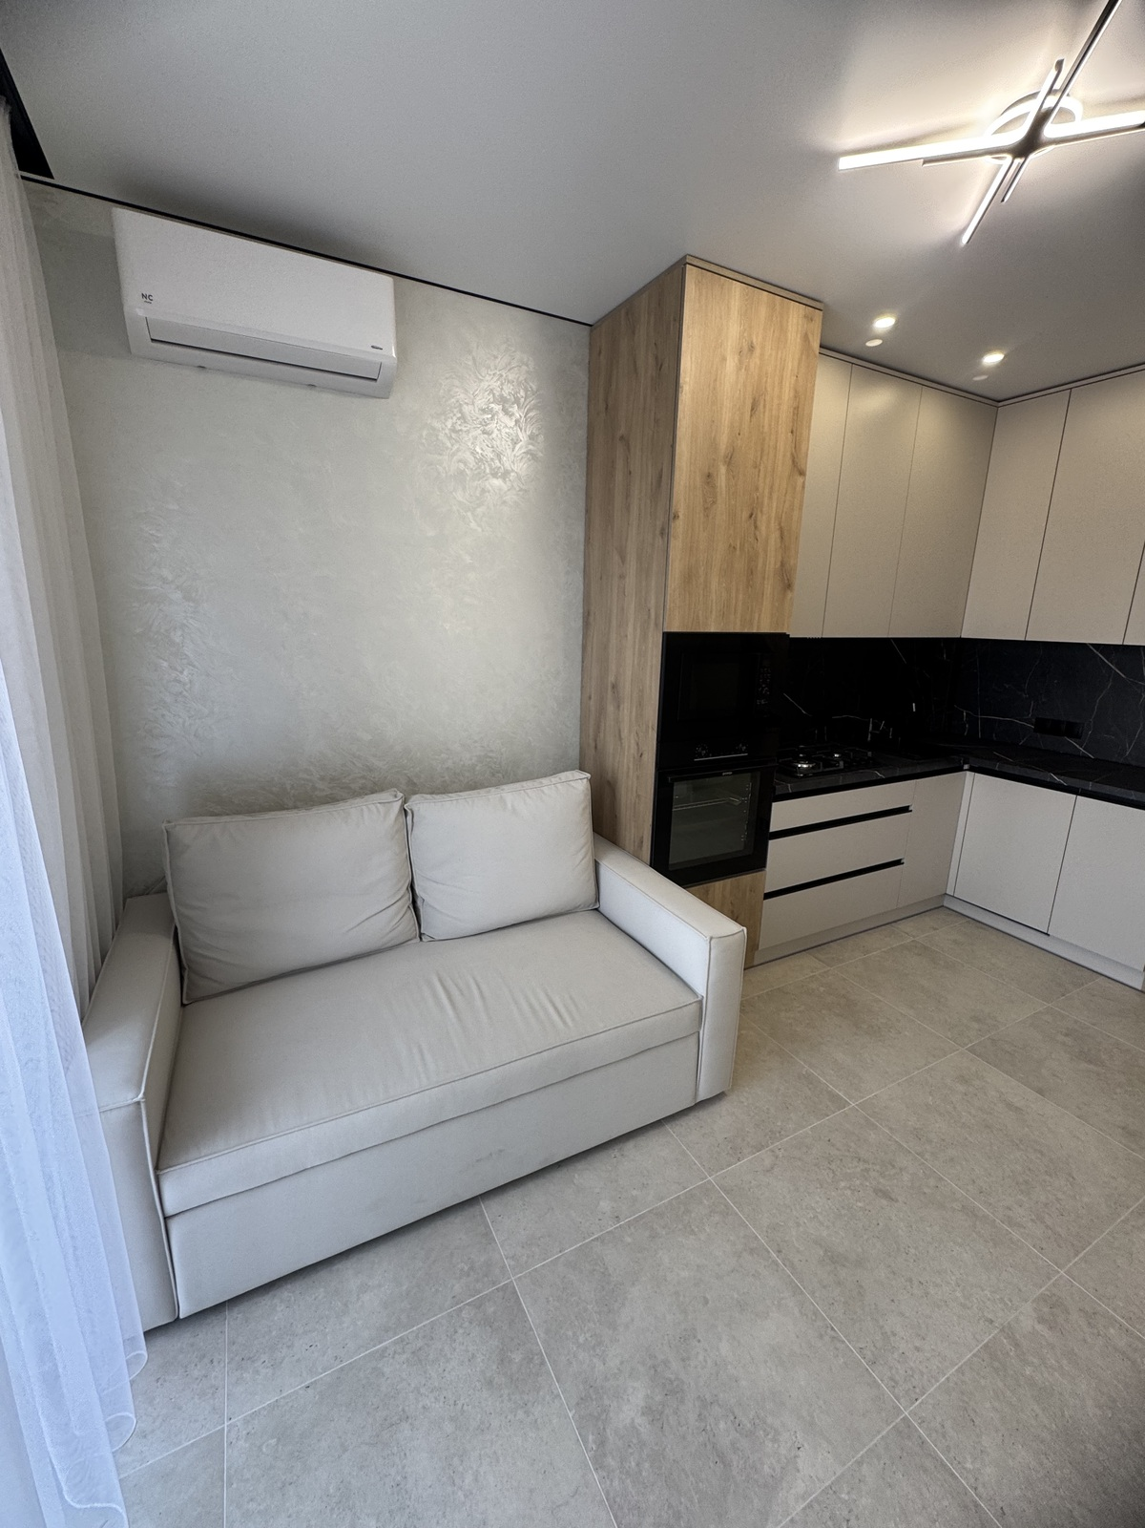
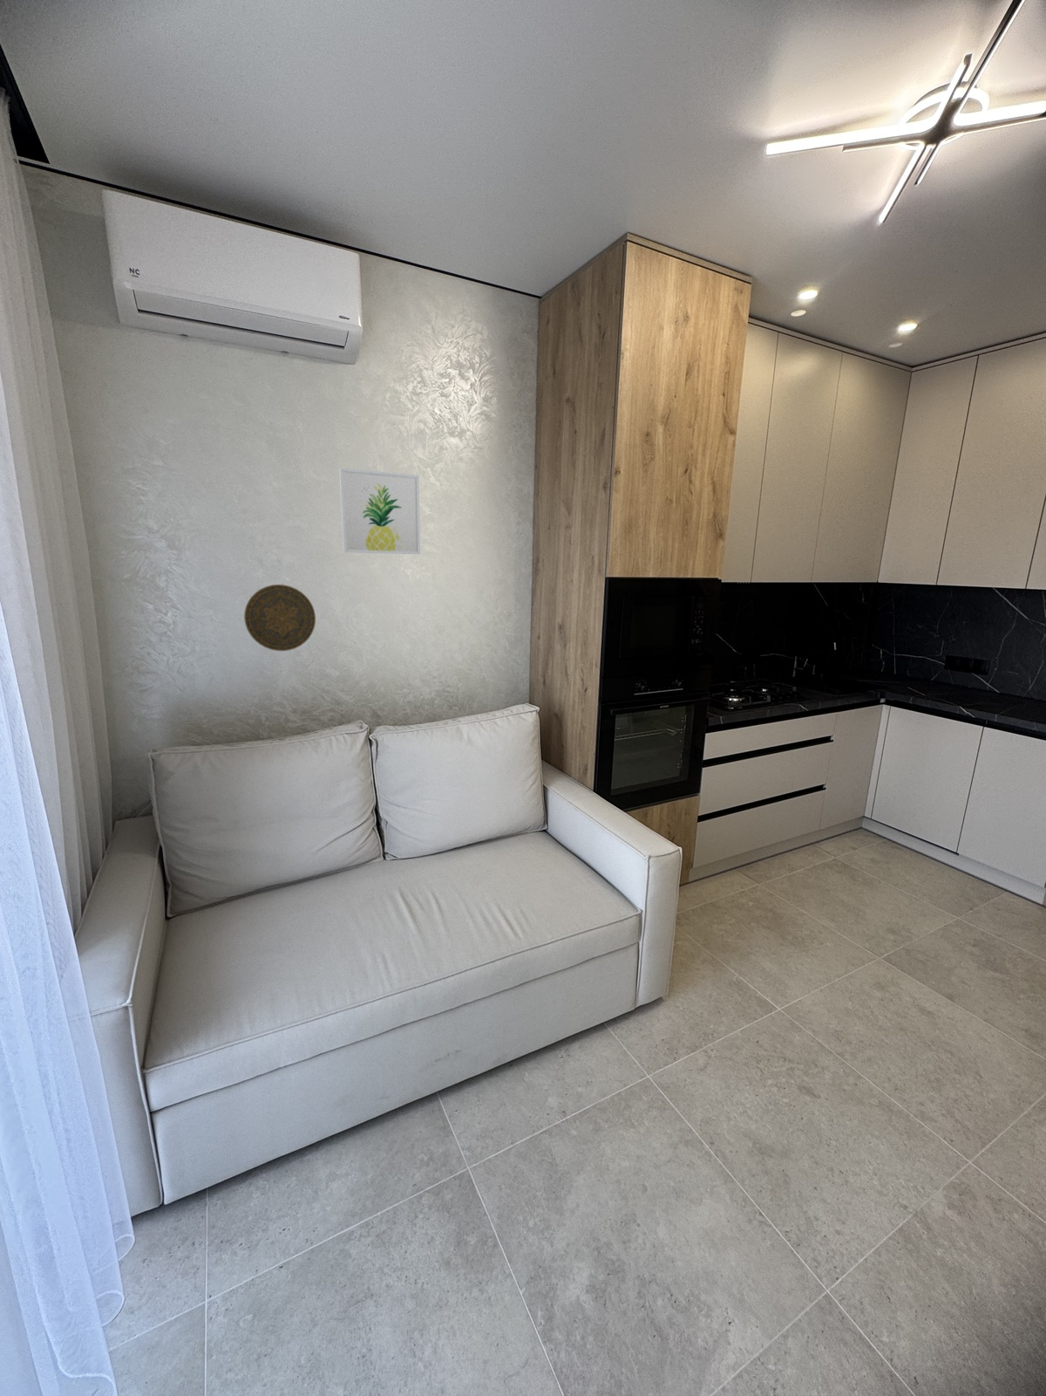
+ wall art (381, 513)
+ decorative plate (280, 618)
